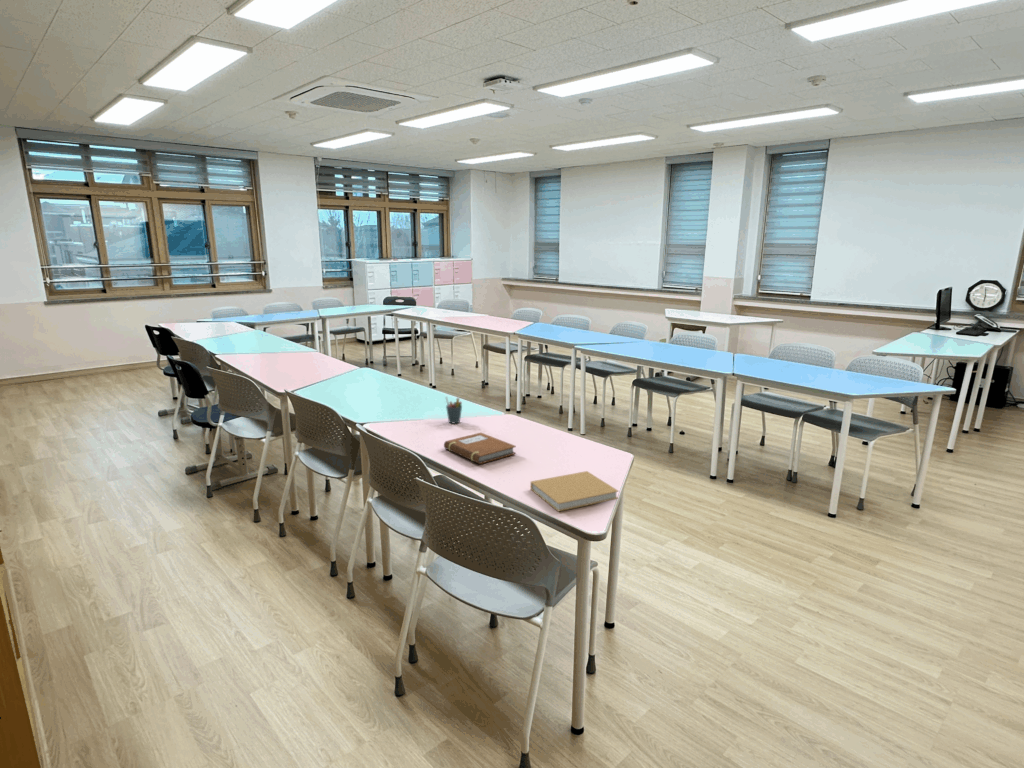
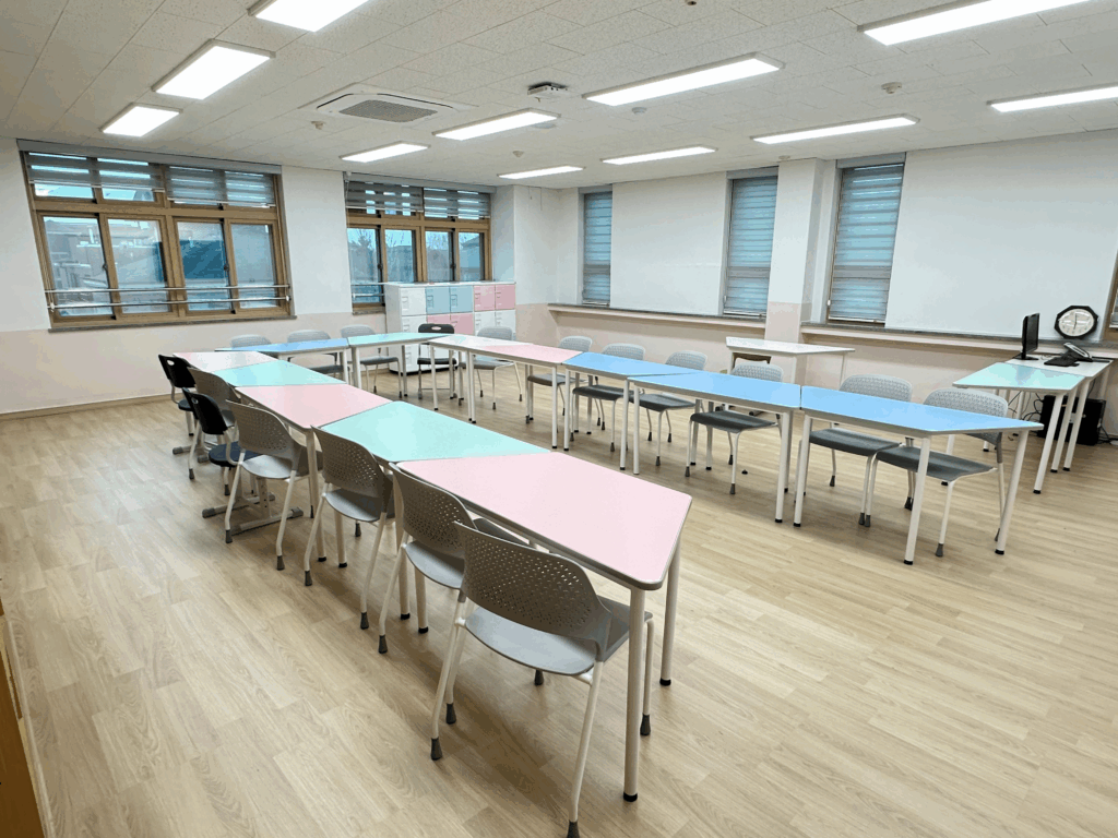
- pen holder (454, 409)
- book (573, 489)
- notebook (478, 447)
